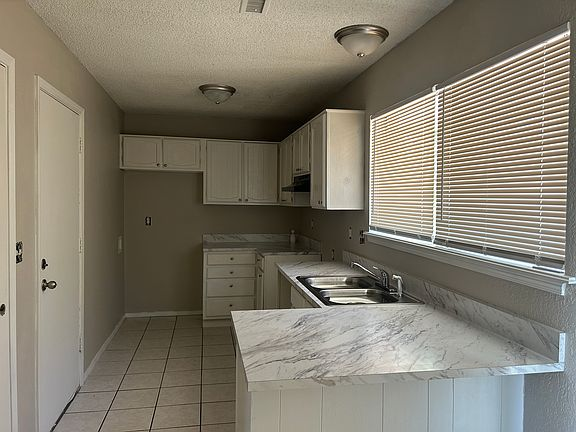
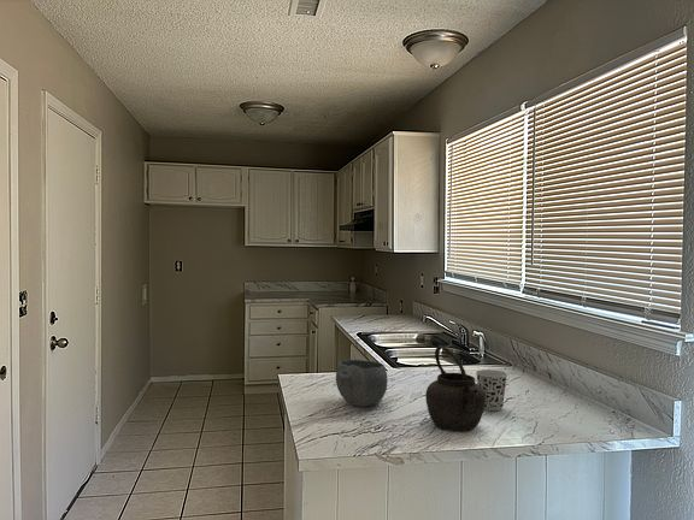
+ kettle (457, 388)
+ bowl (360, 382)
+ cup (490, 390)
